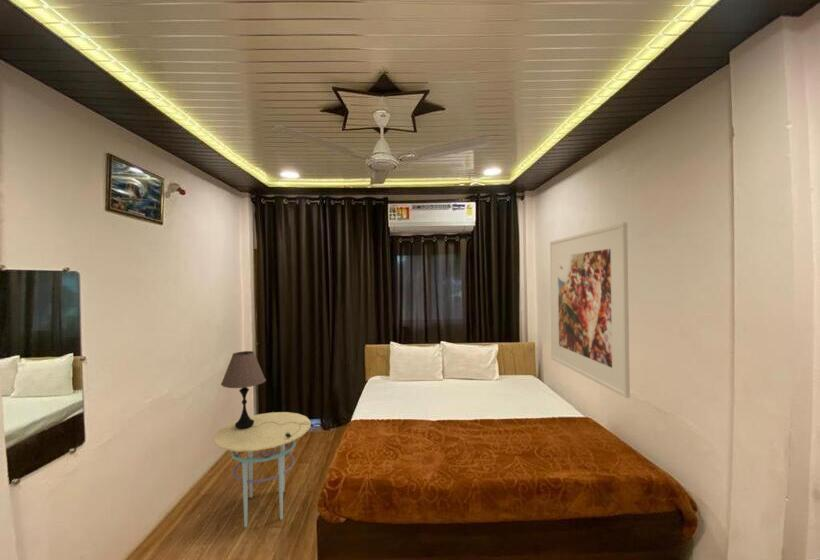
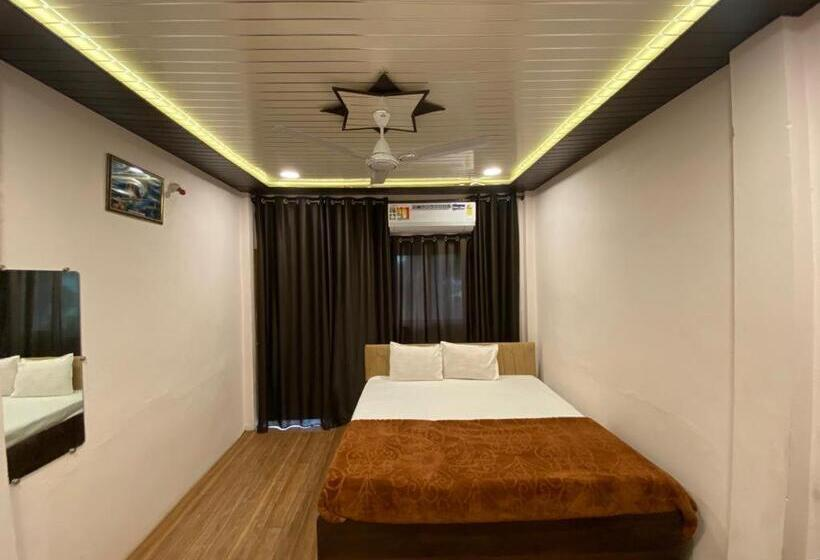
- side table (264, 461)
- table lamp (261, 383)
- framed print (581, 304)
